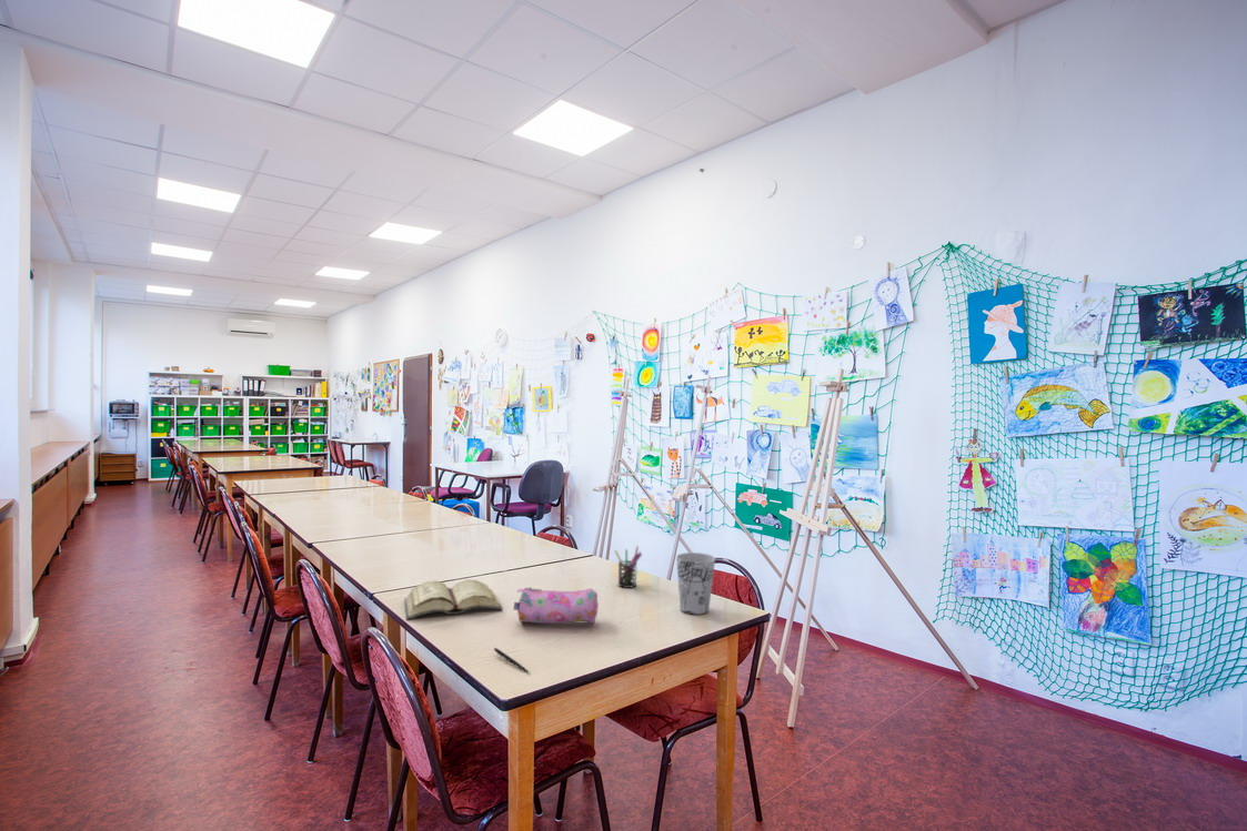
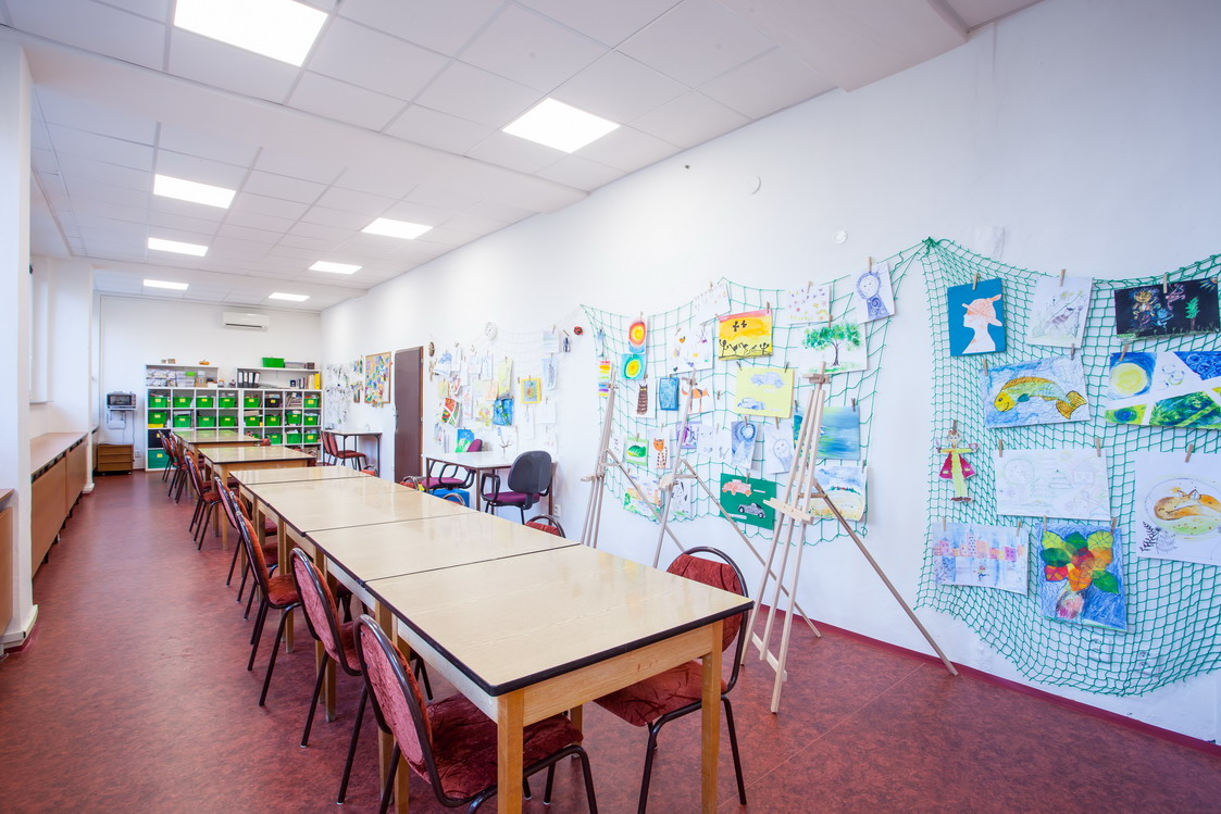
- pen holder (627, 565)
- pen (511, 660)
- cup (695, 584)
- diary (452, 596)
- pencil case (556, 605)
